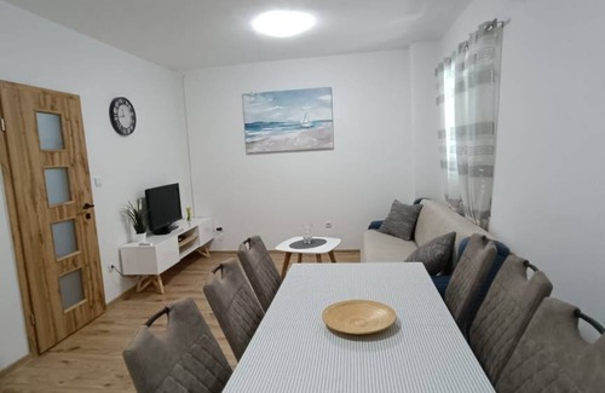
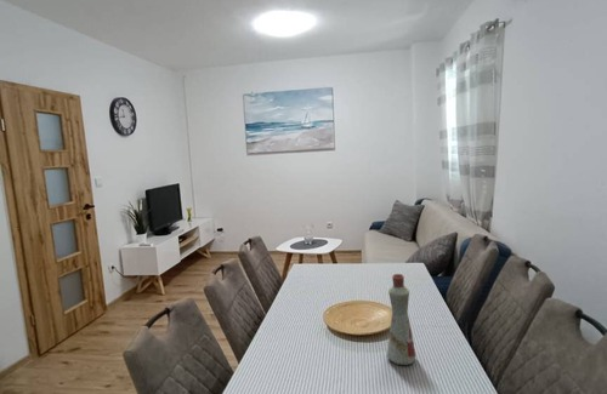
+ bottle (399, 316)
